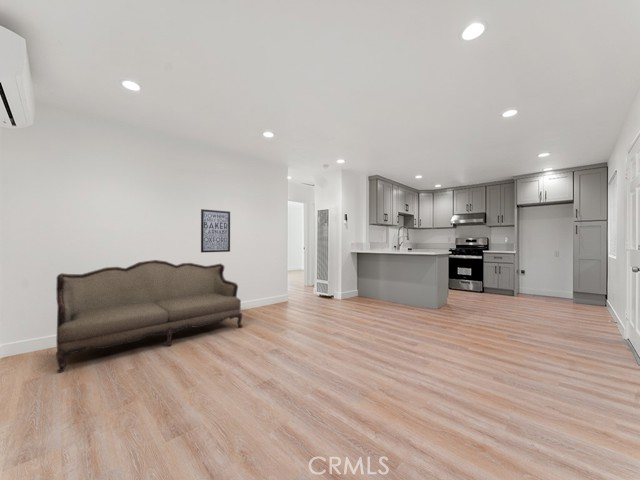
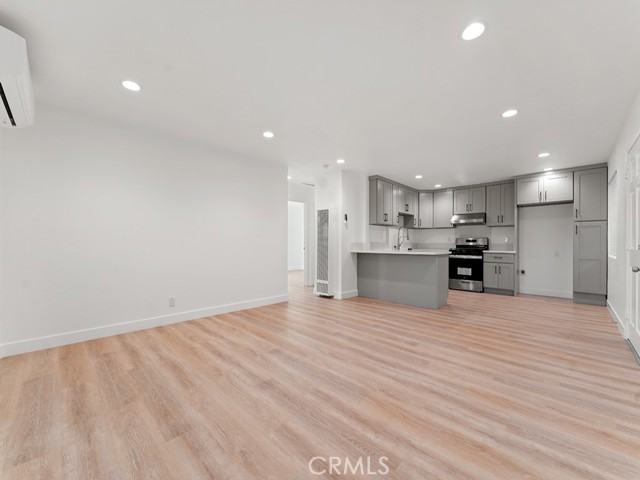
- sofa (160, 299)
- wall art (216, 231)
